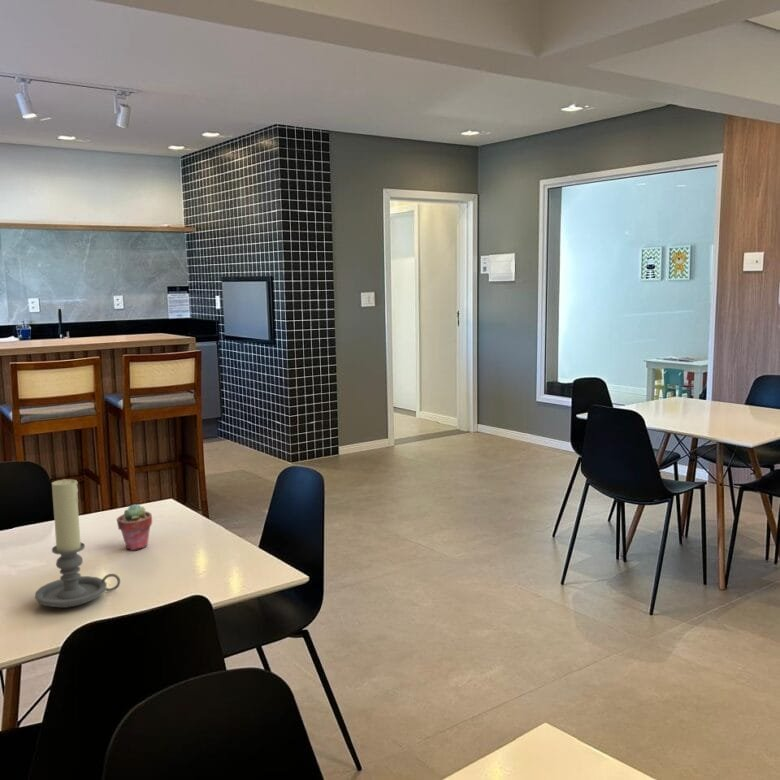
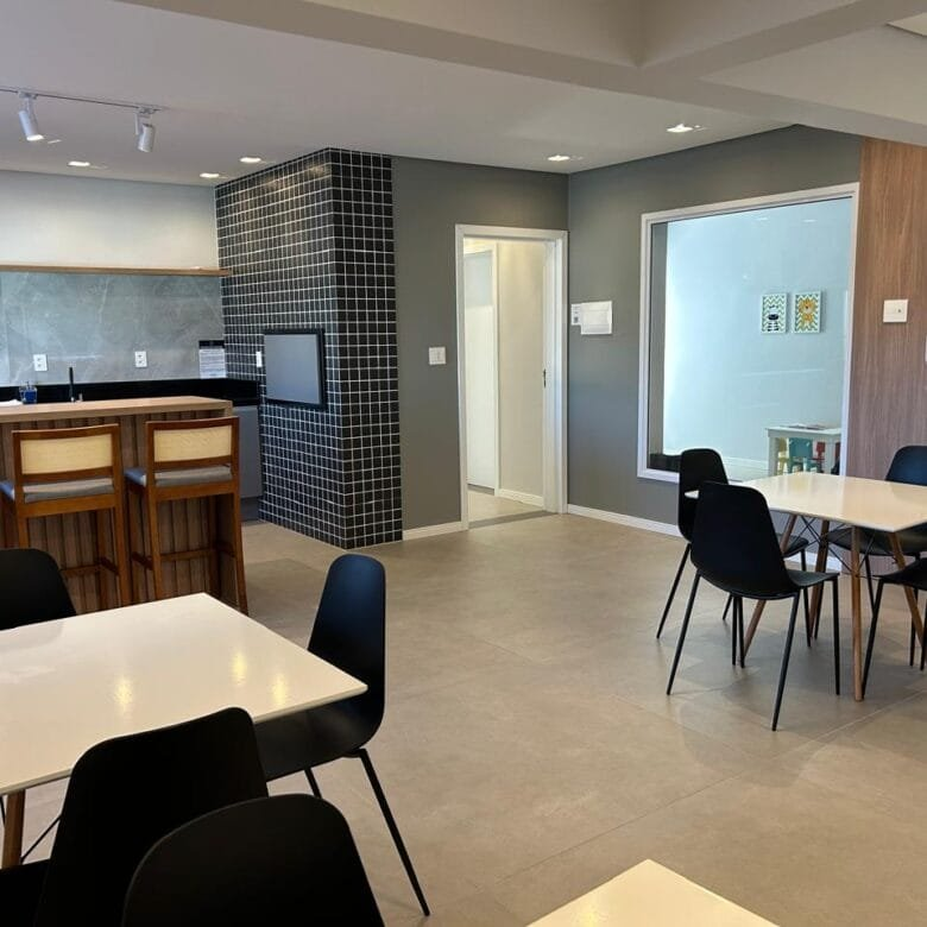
- potted succulent (135, 525)
- candle holder (75, 538)
